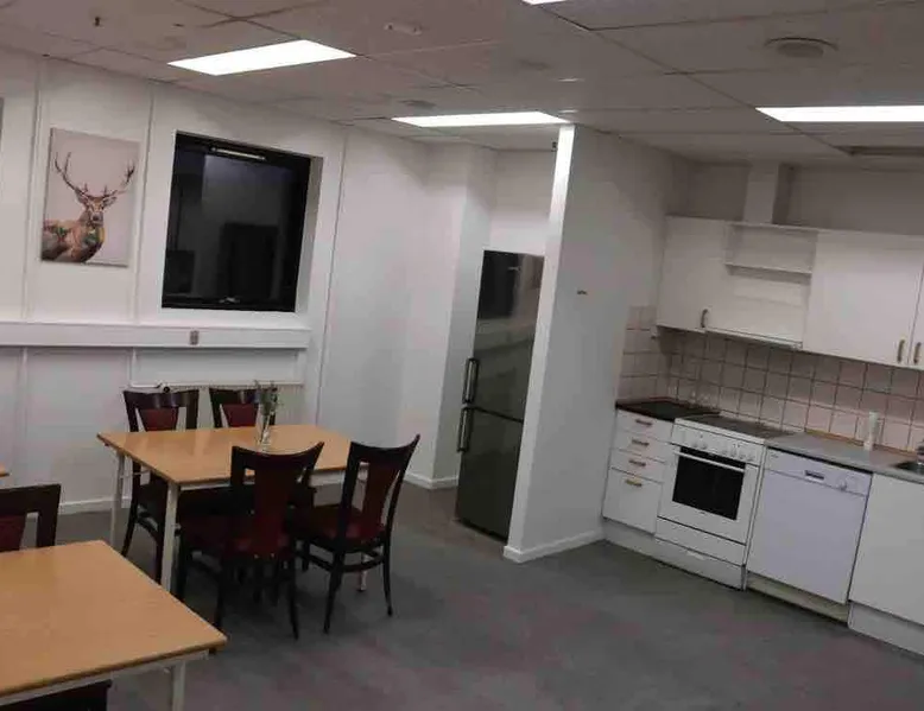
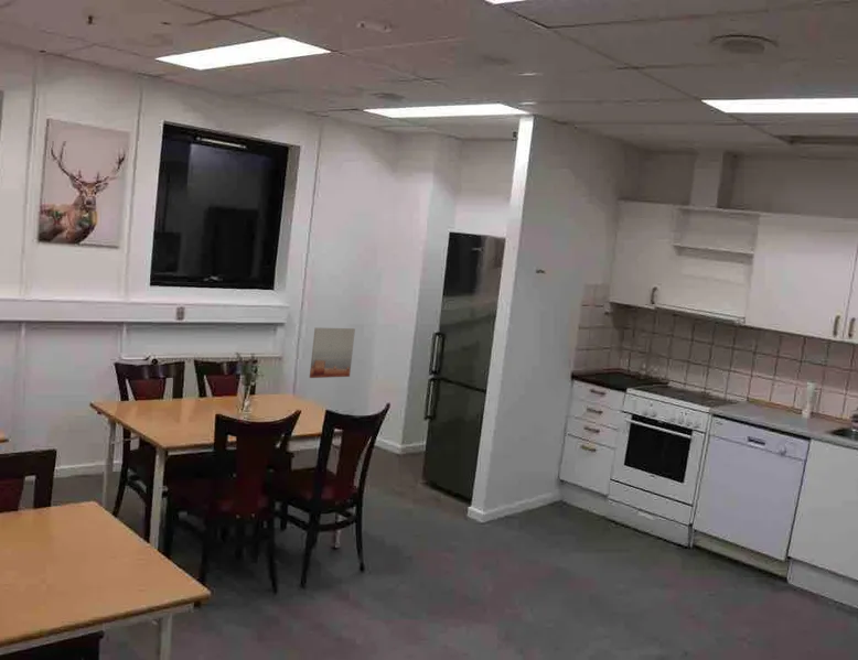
+ wall art (332, 353)
